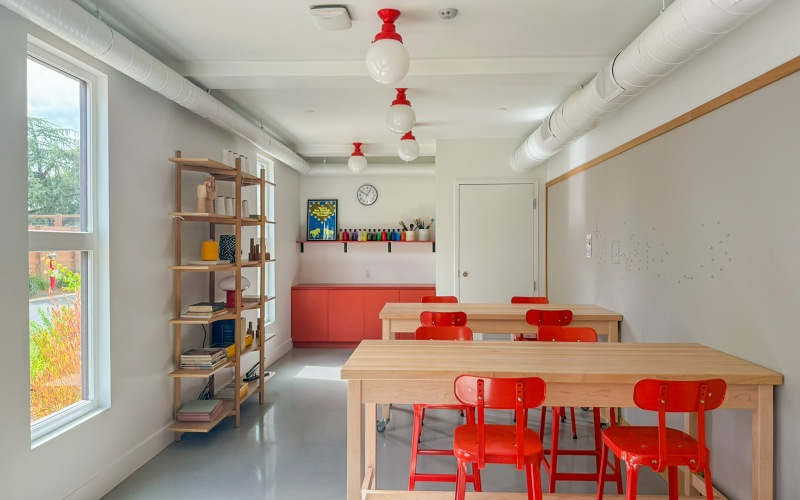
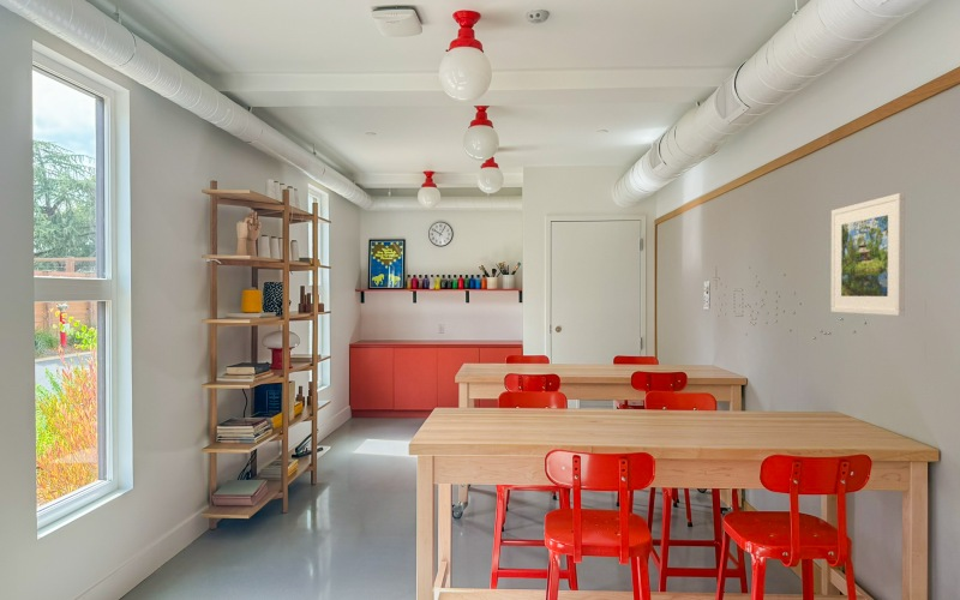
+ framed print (864, 258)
